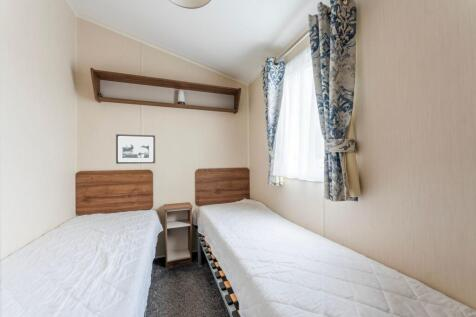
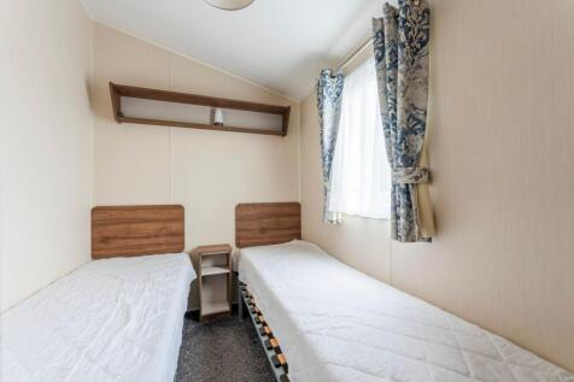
- picture frame (136, 149)
